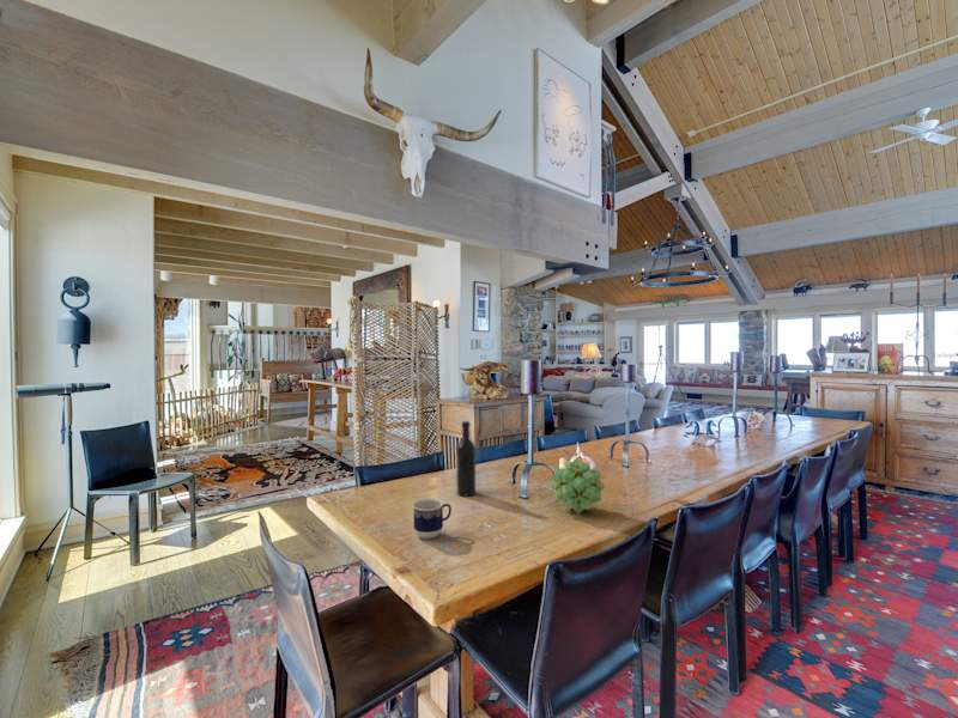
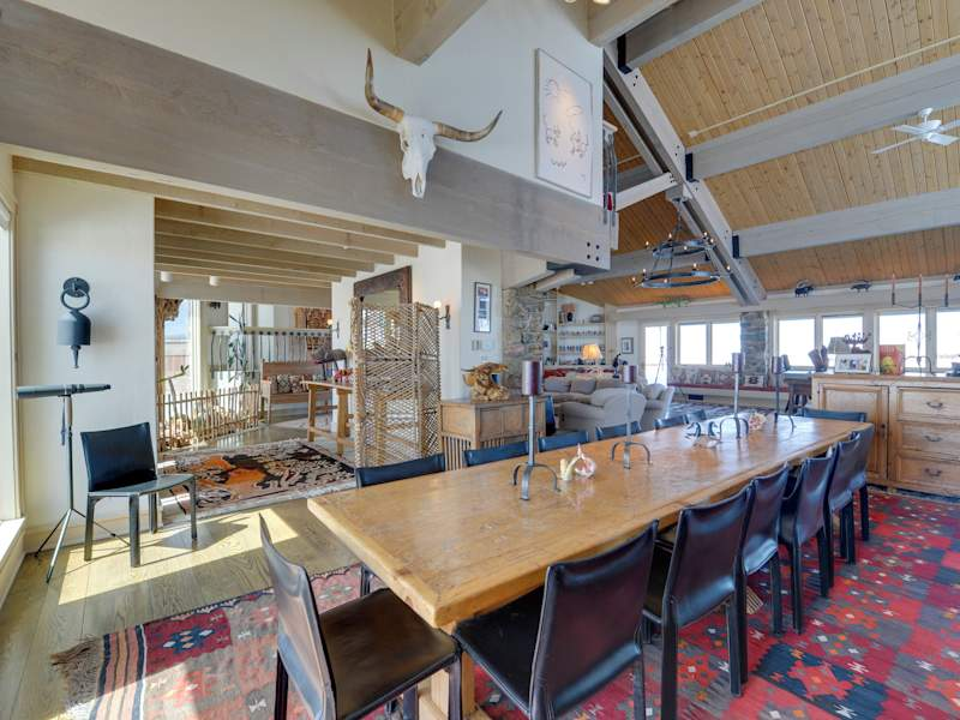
- decorative ball (577, 485)
- cup (432, 518)
- wine bottle (466, 457)
